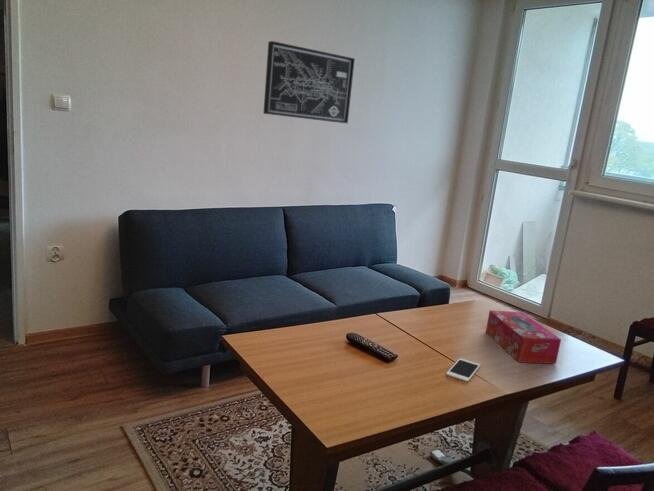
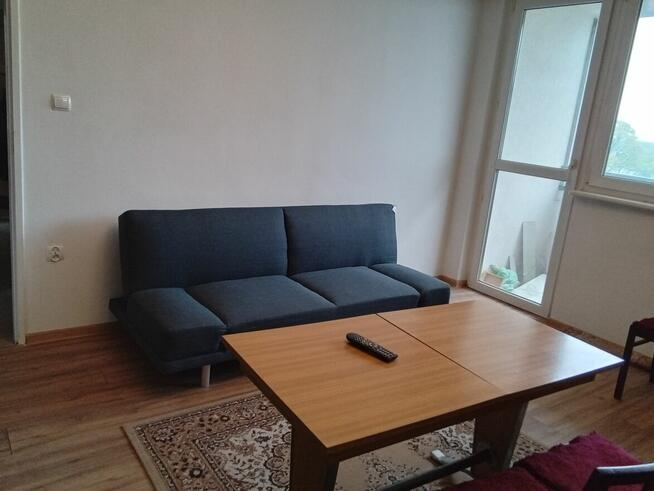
- cell phone (463, 369)
- wall art (310, 85)
- tissue box (520, 335)
